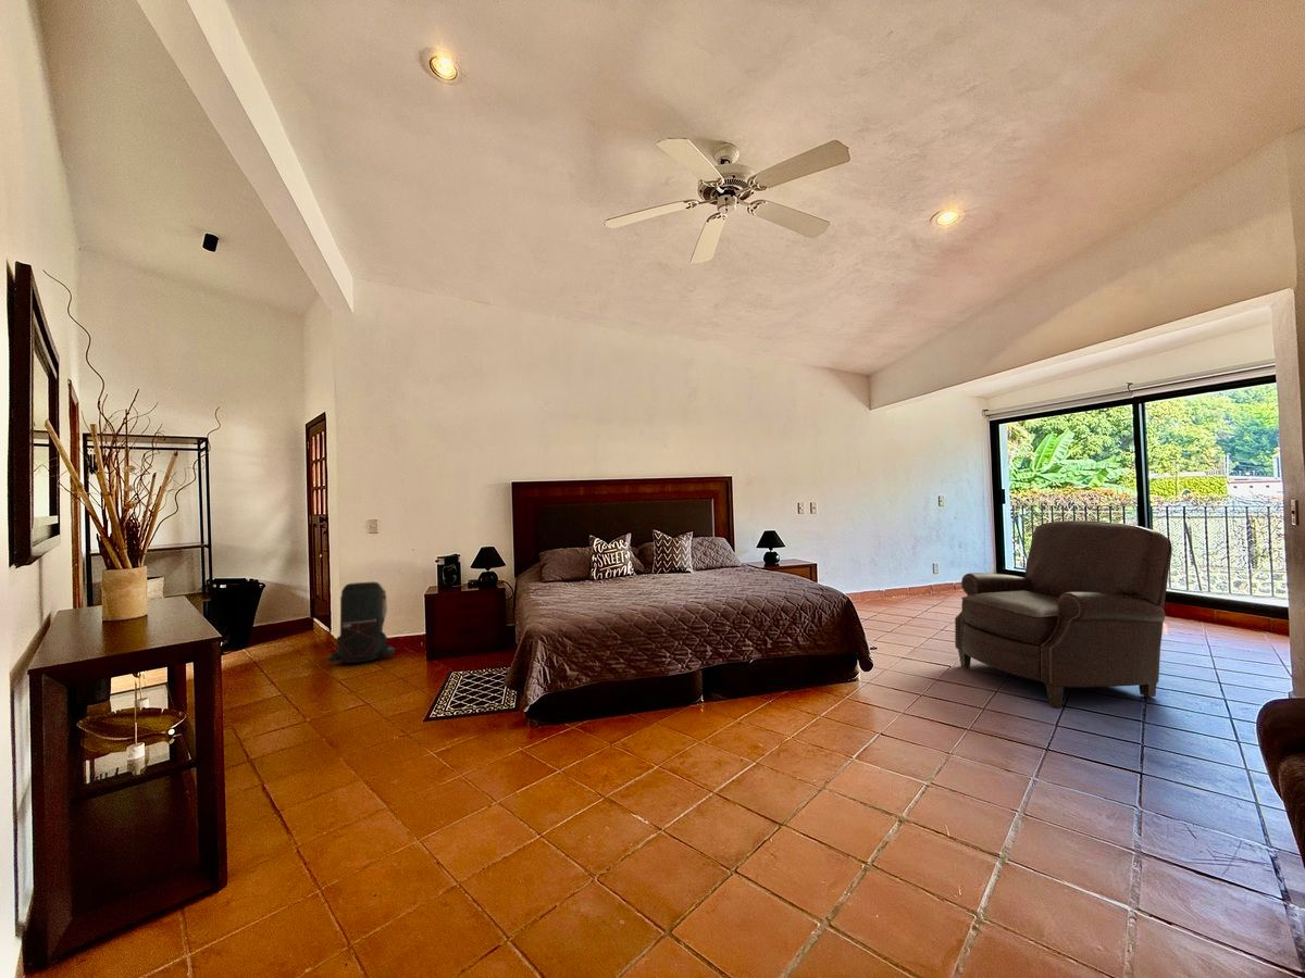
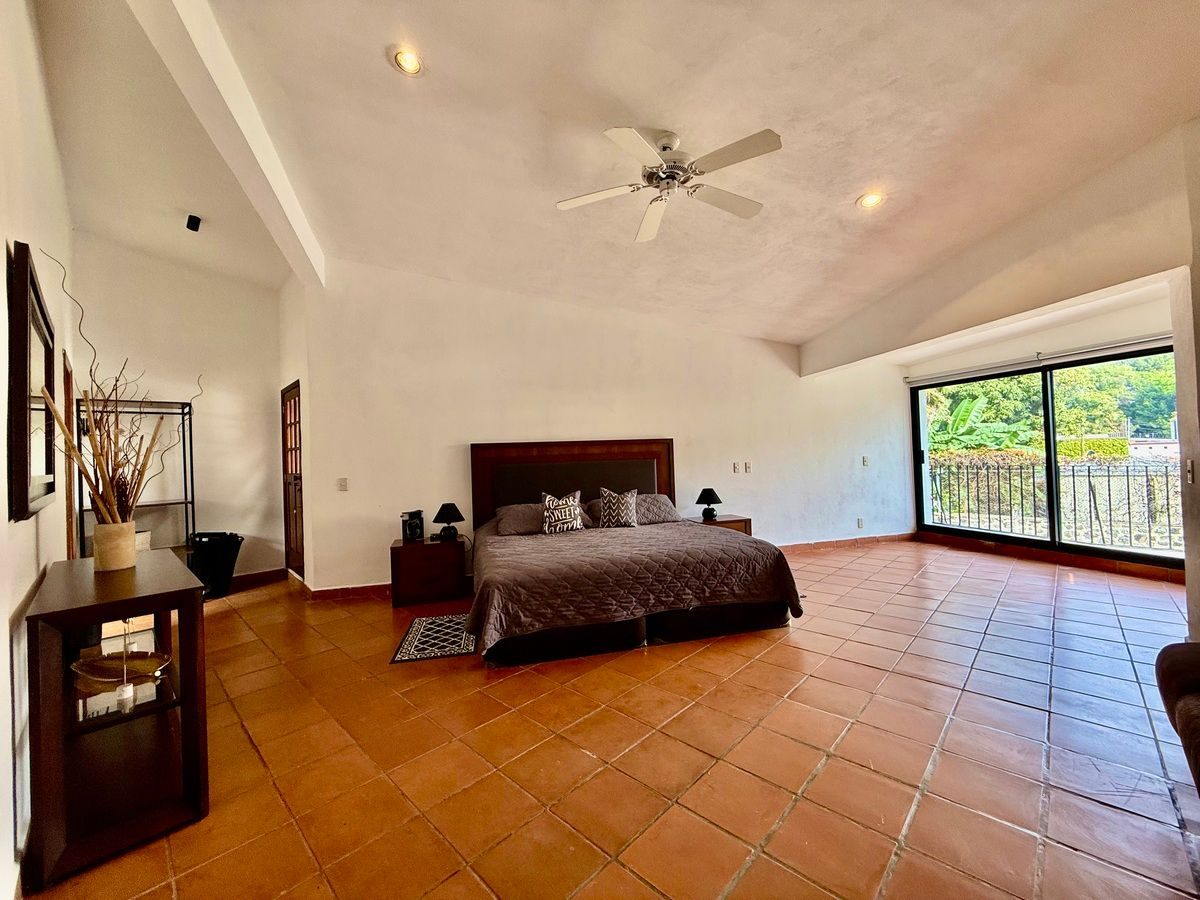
- backpack (363, 619)
- chair (1052, 601)
